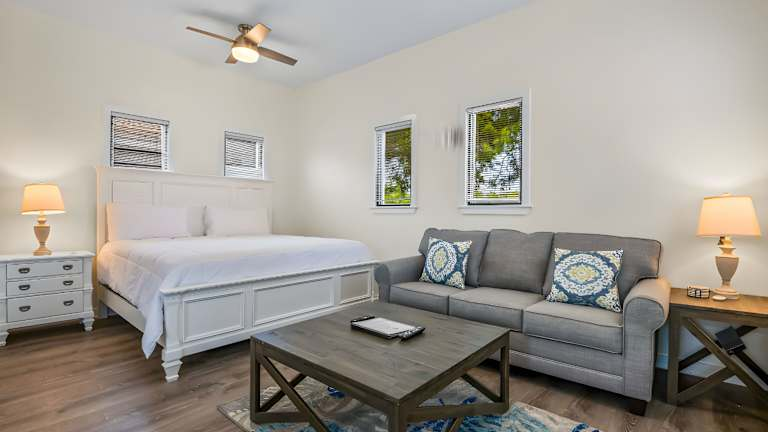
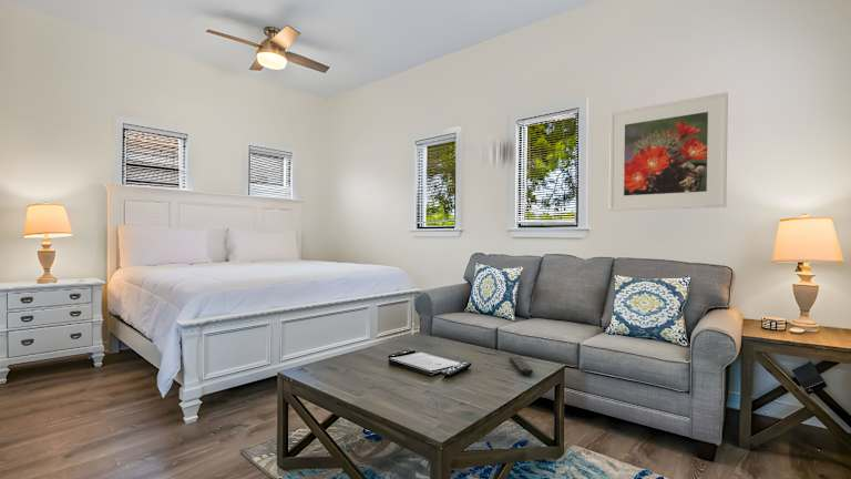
+ remote control (520, 365)
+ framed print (663, 155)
